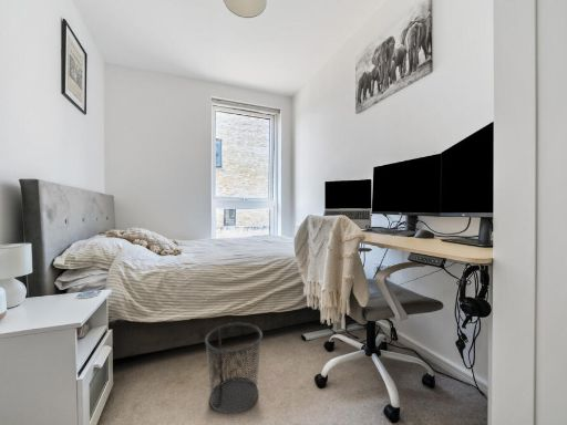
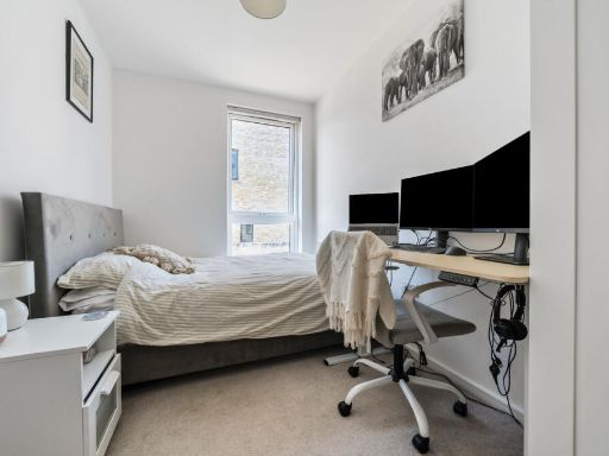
- waste bin (234, 364)
